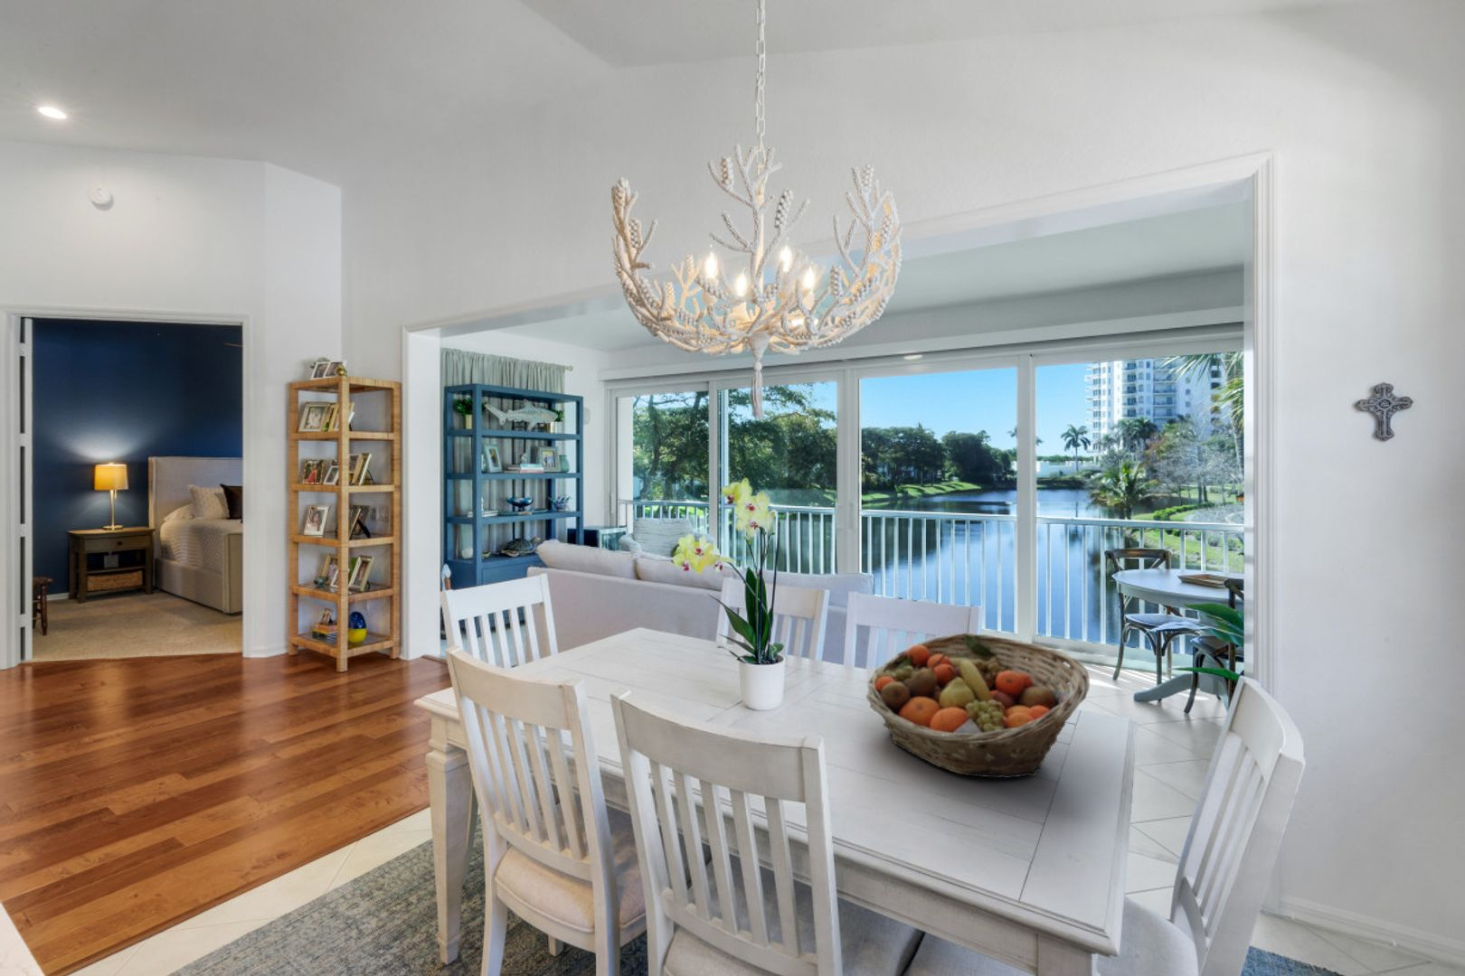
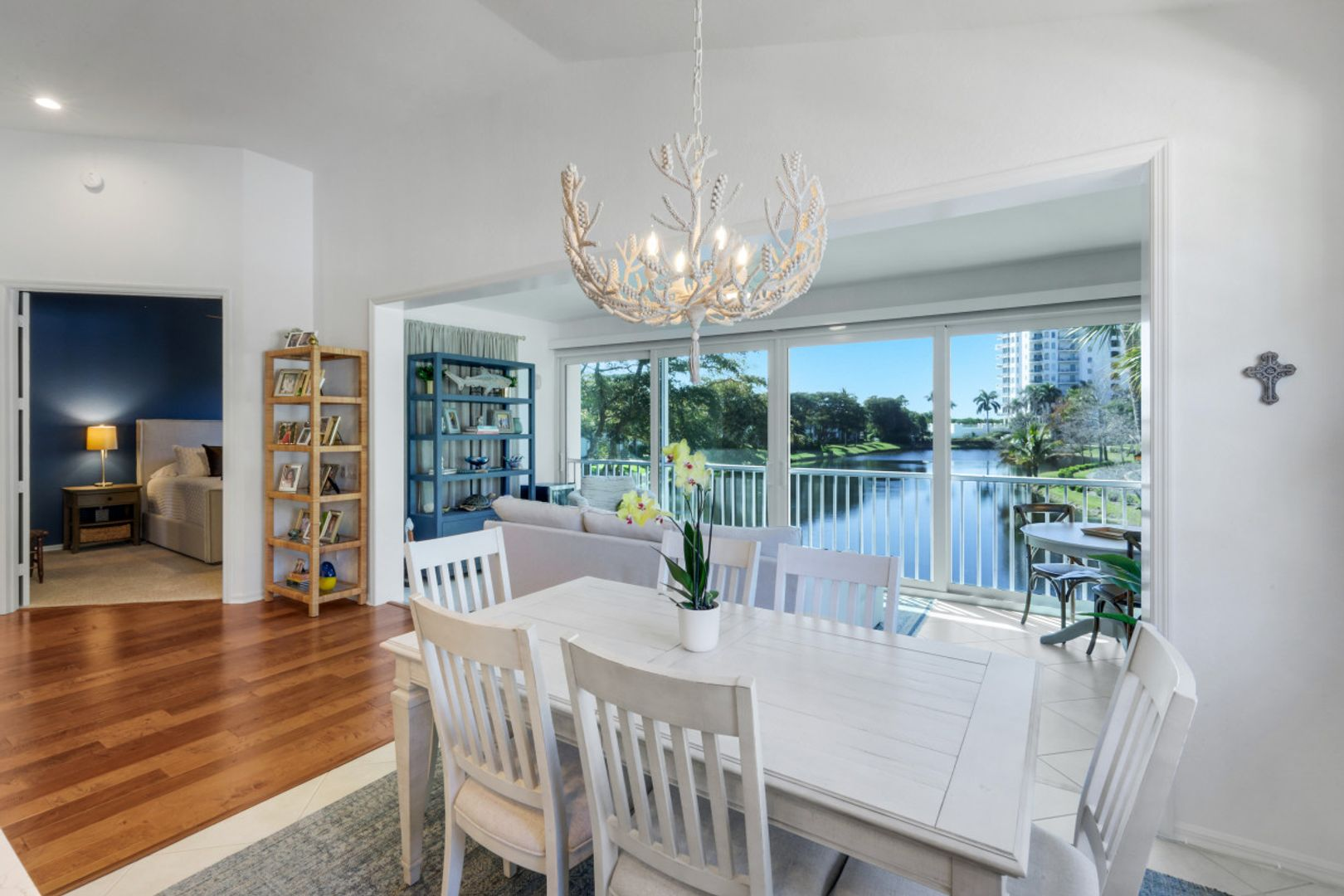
- fruit basket (969, 697)
